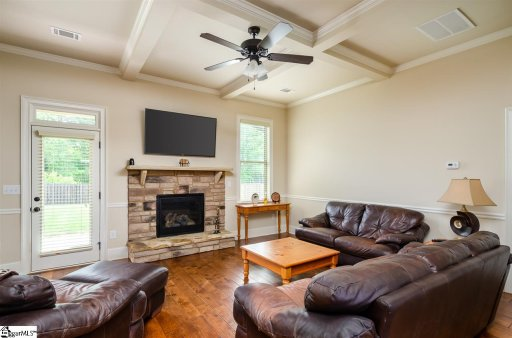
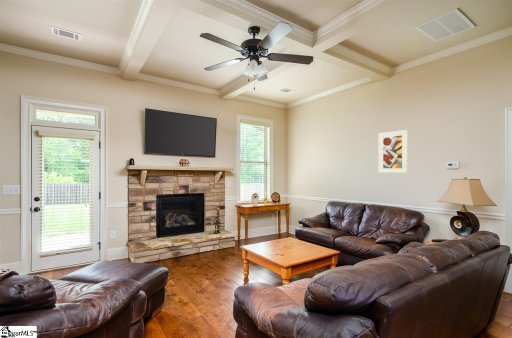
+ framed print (392, 152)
